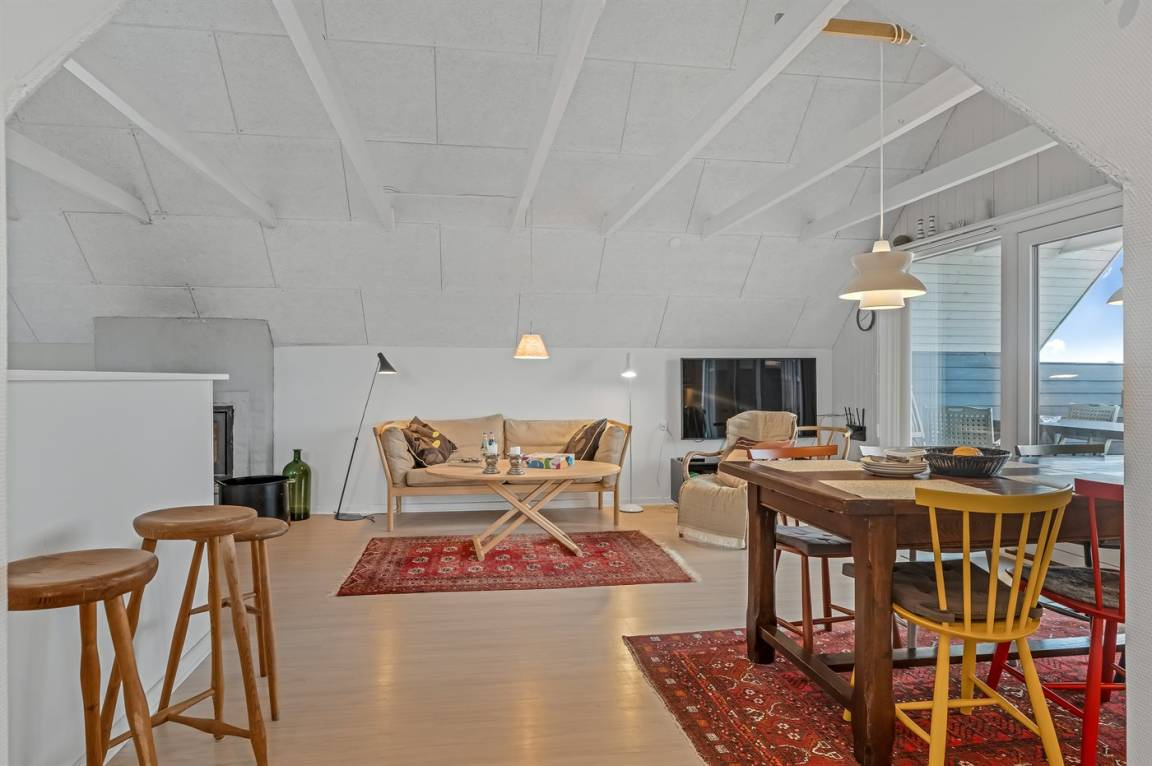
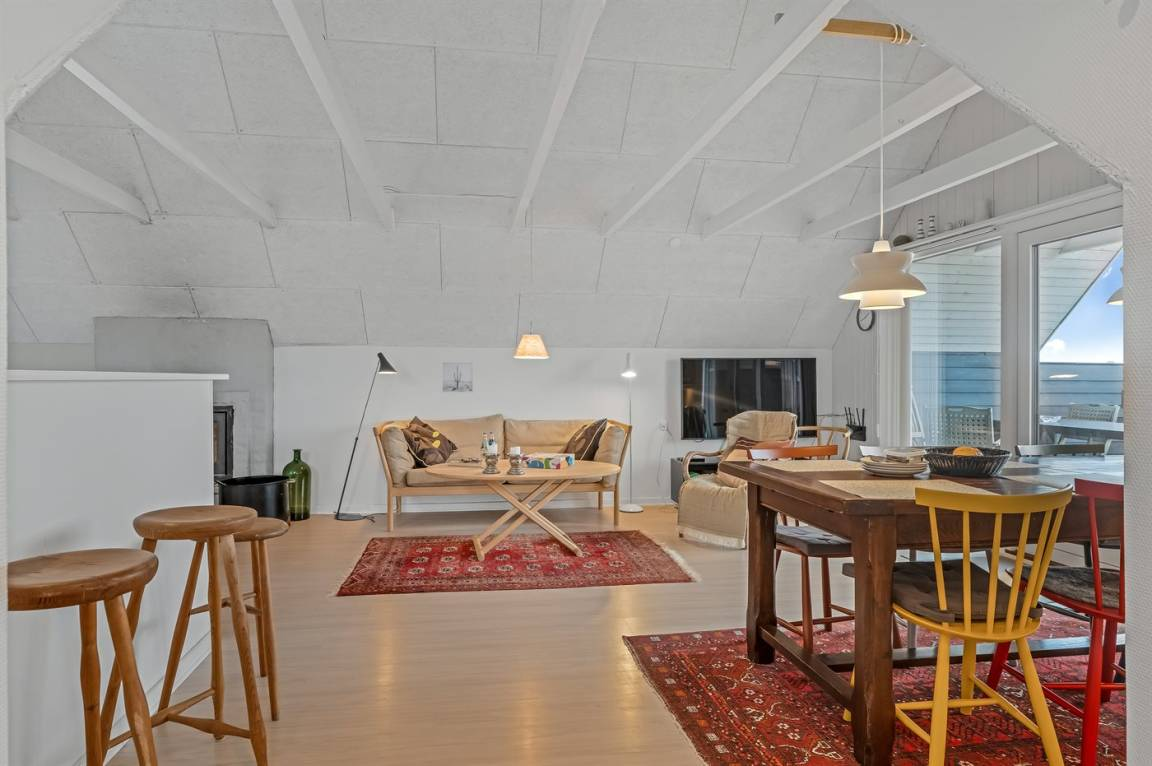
+ wall art (457, 377)
